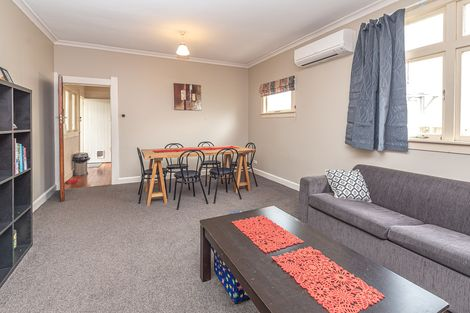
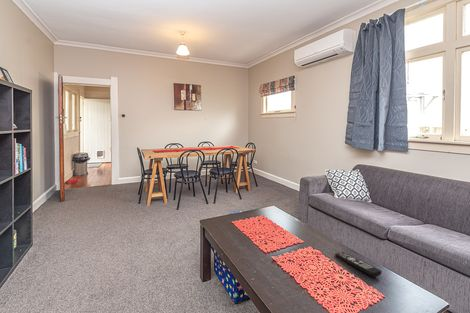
+ remote control (356, 263)
